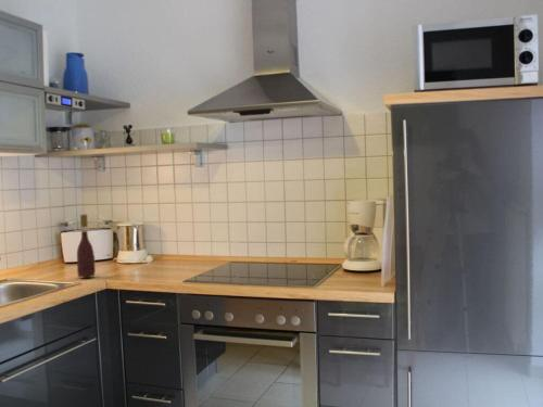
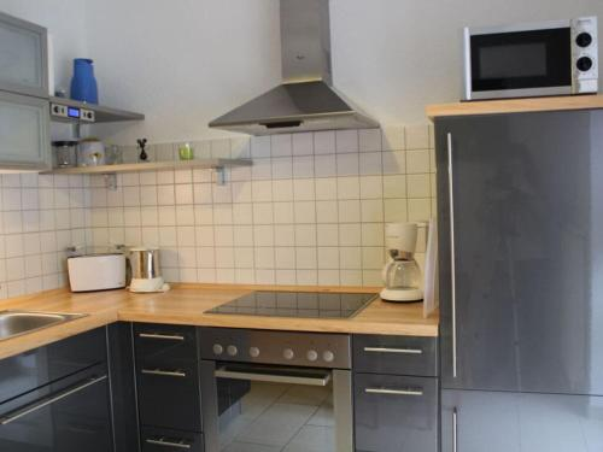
- wine bottle (85, 245)
